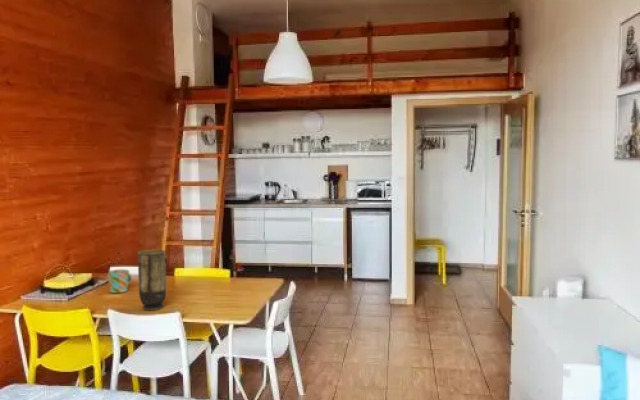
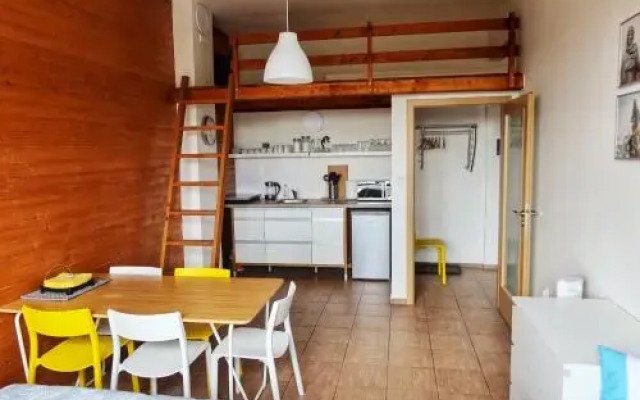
- mug (121, 280)
- vase (152, 279)
